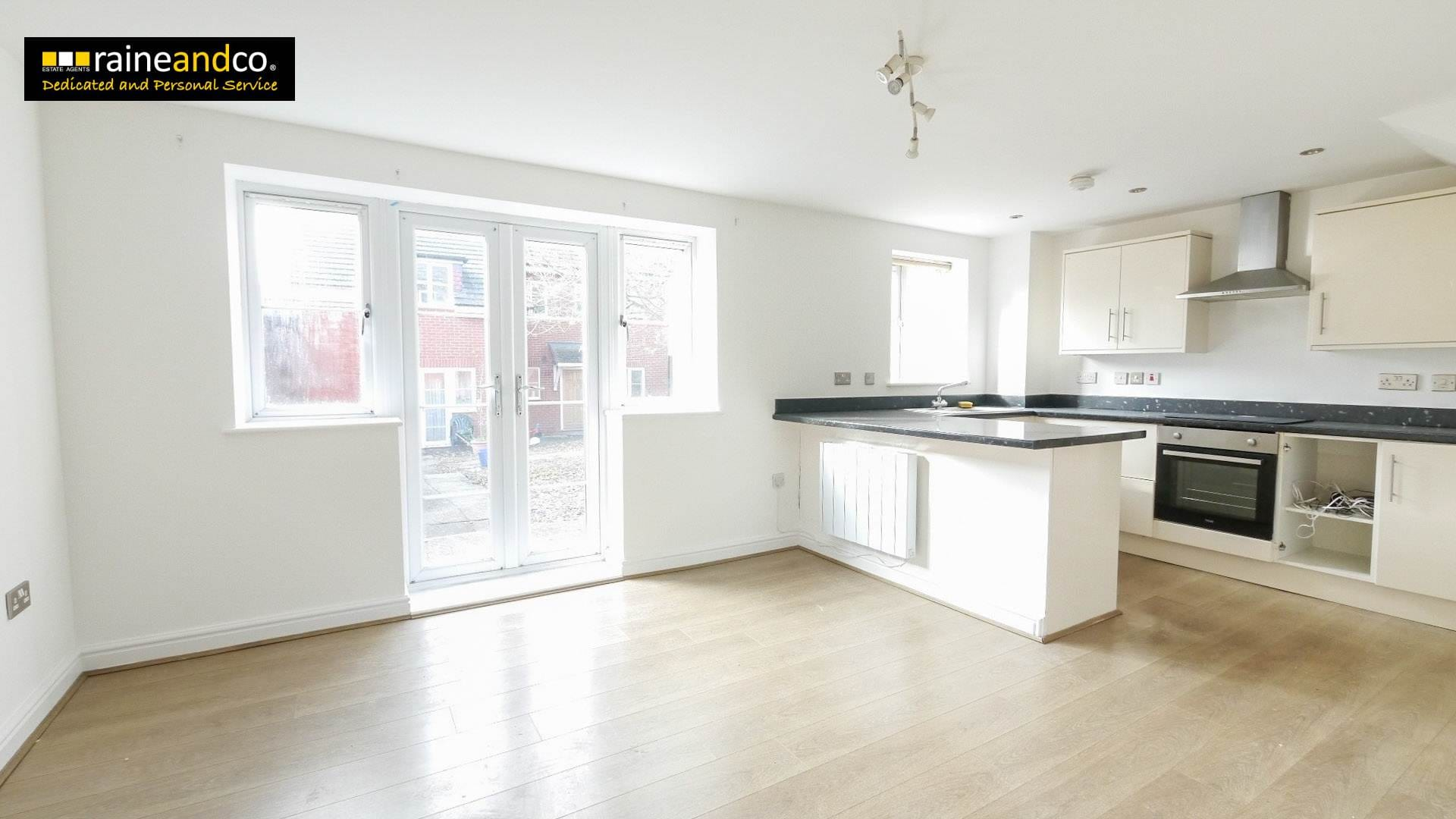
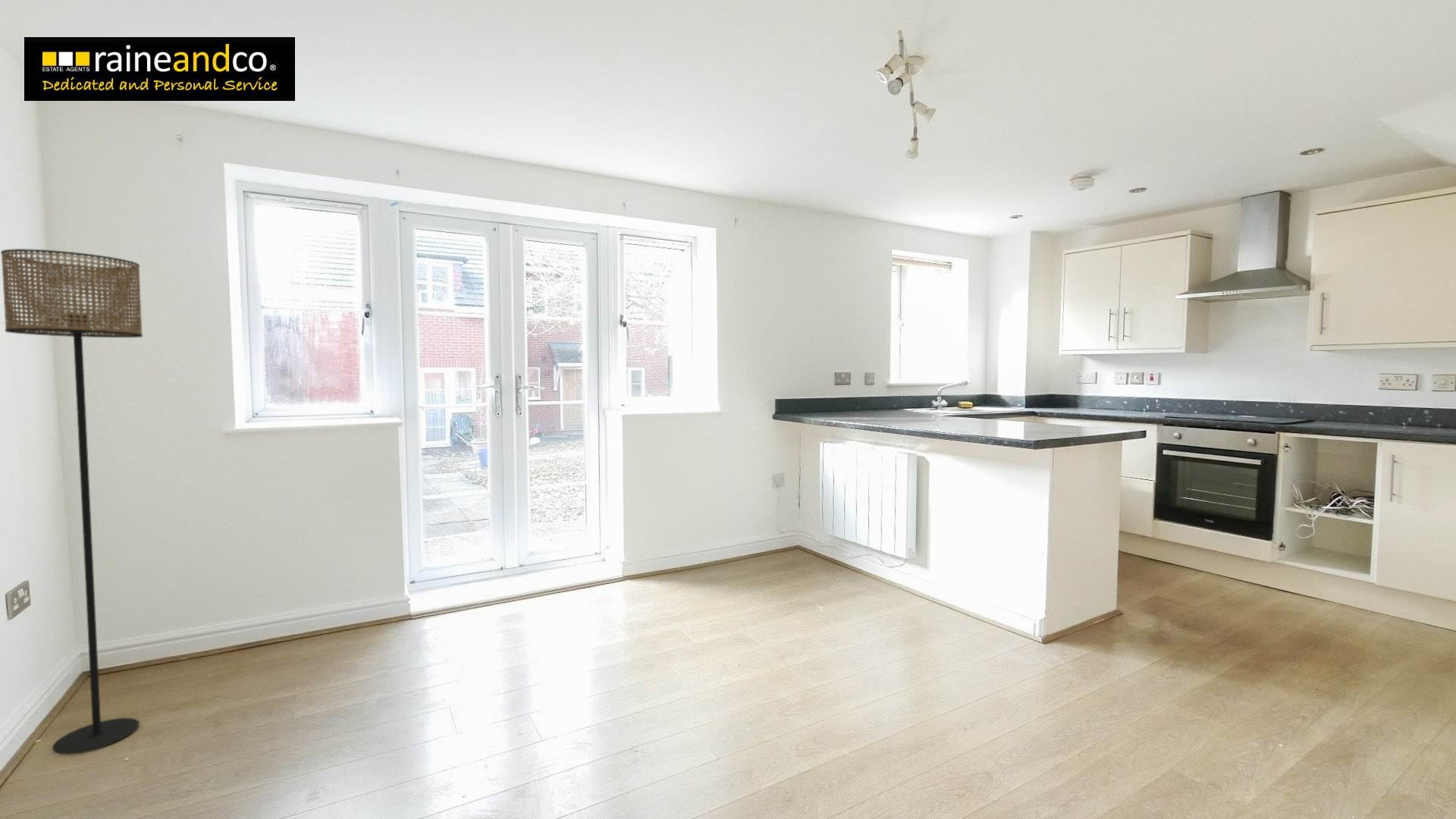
+ floor lamp (86, 501)
